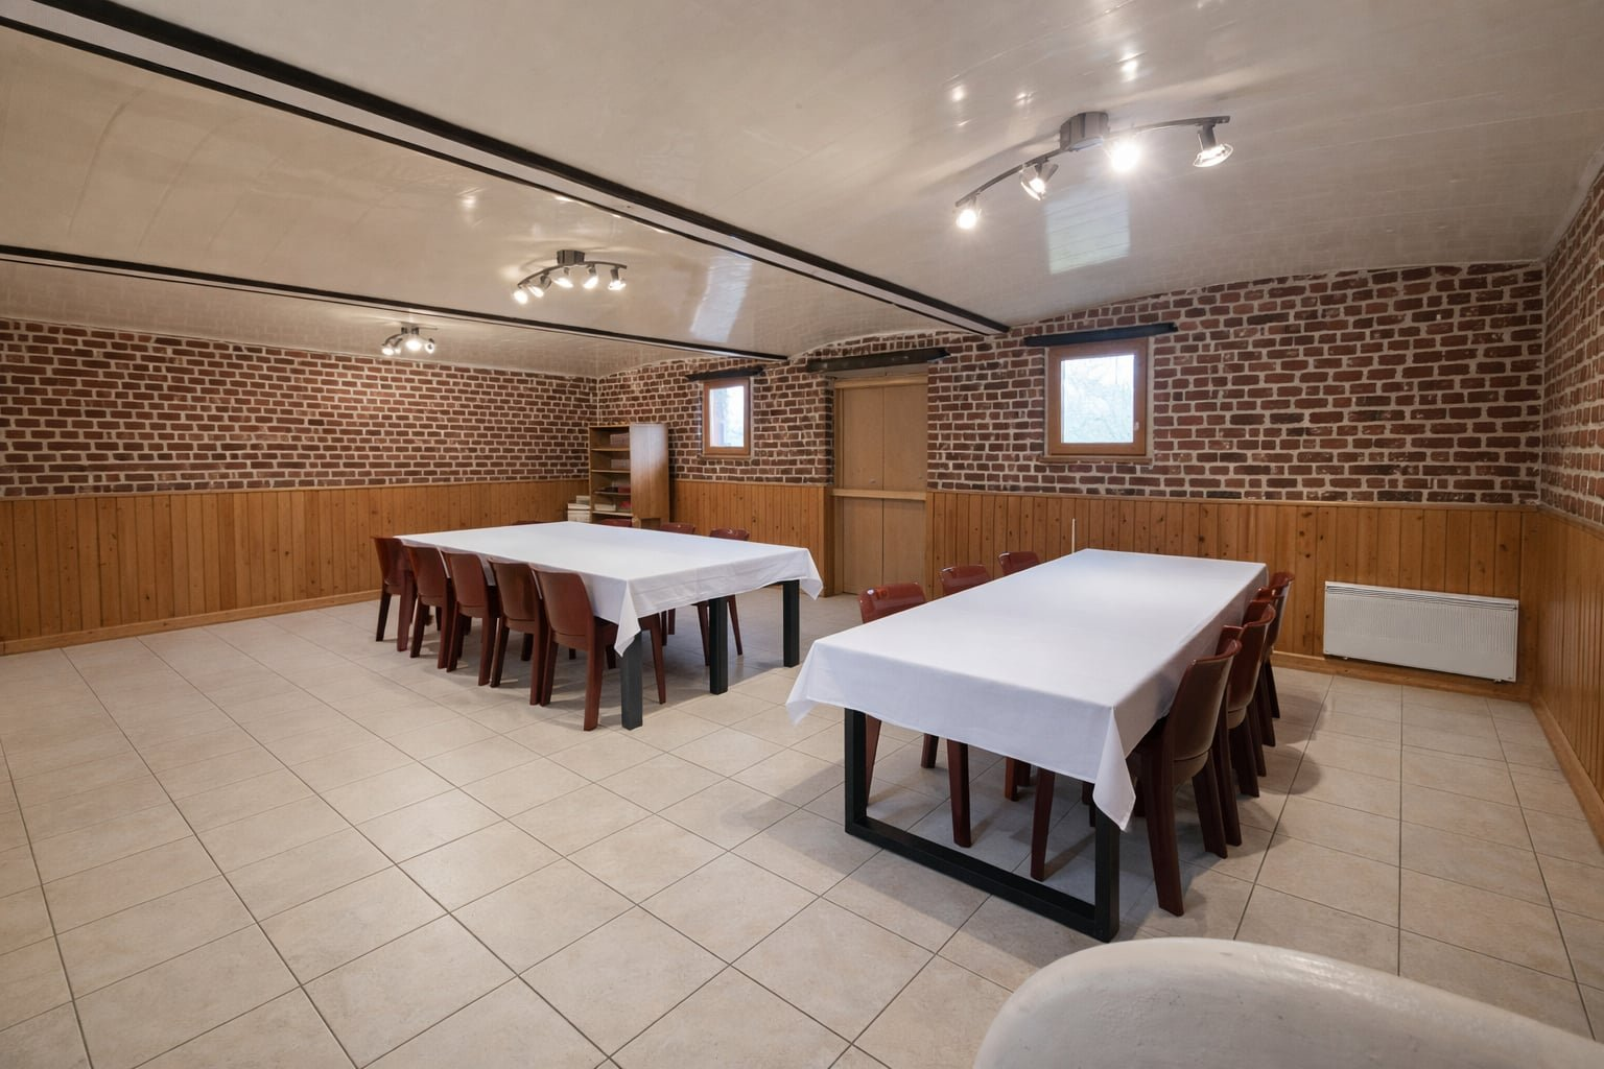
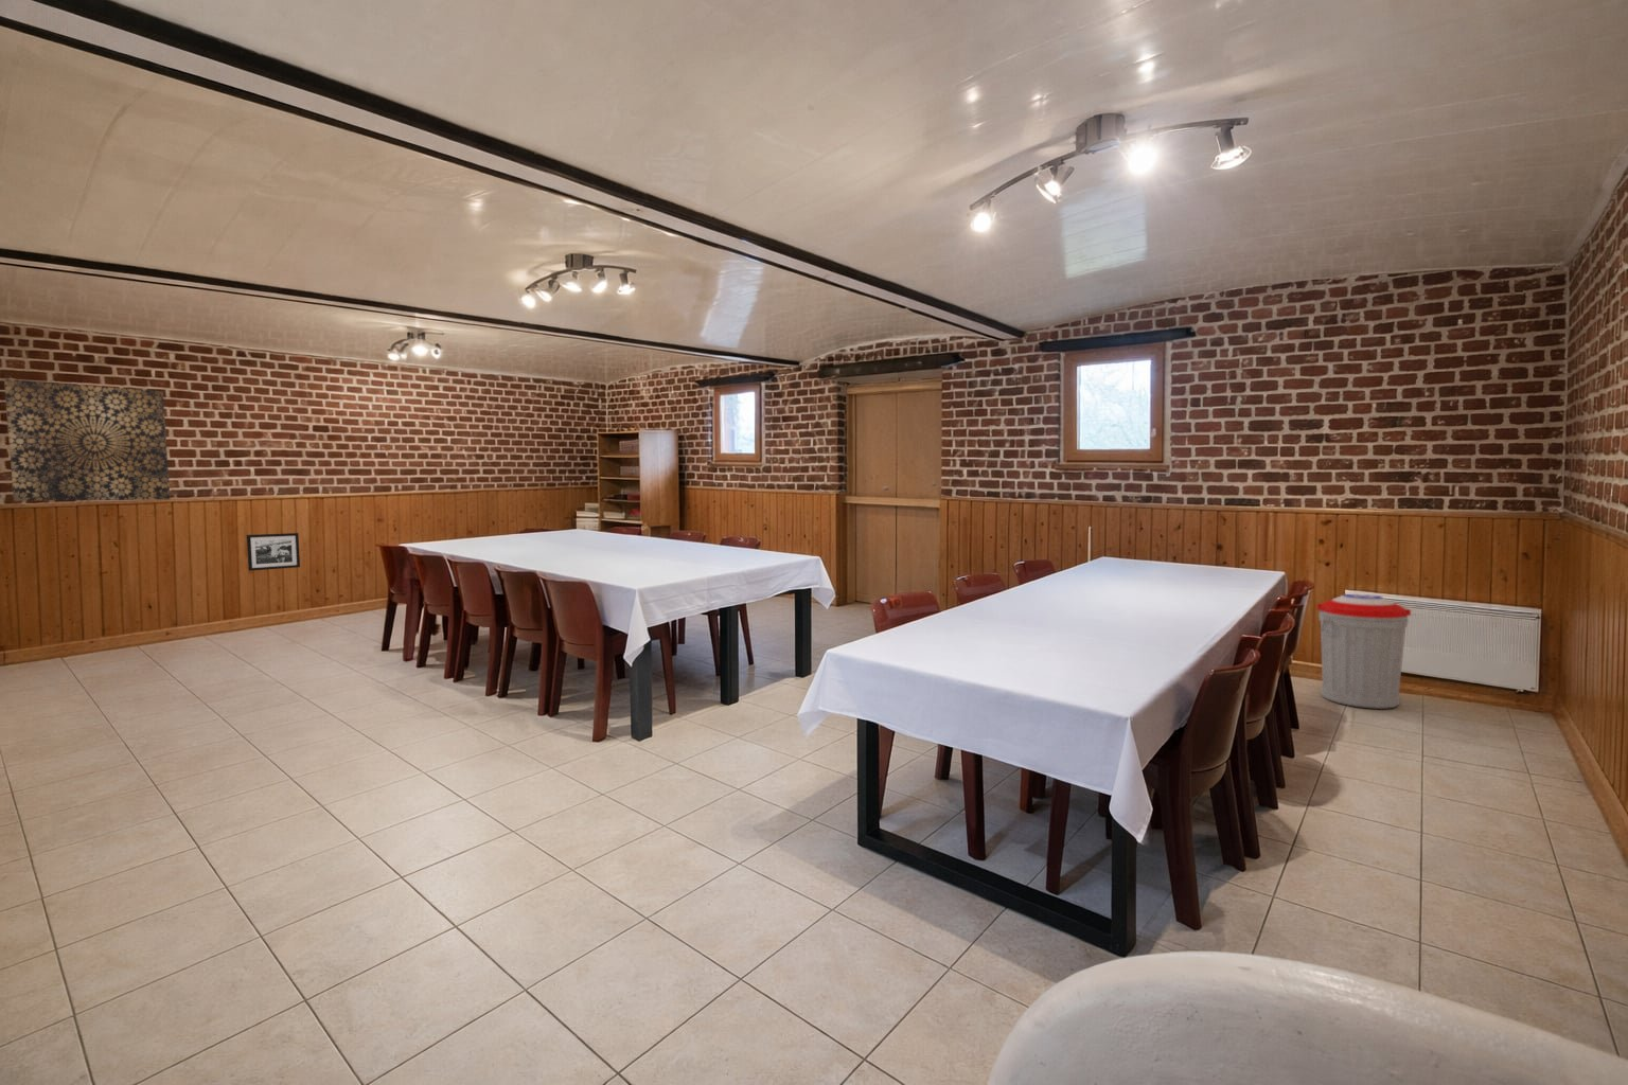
+ wall art (92, 443)
+ picture frame (274, 551)
+ trash can (1362, 648)
